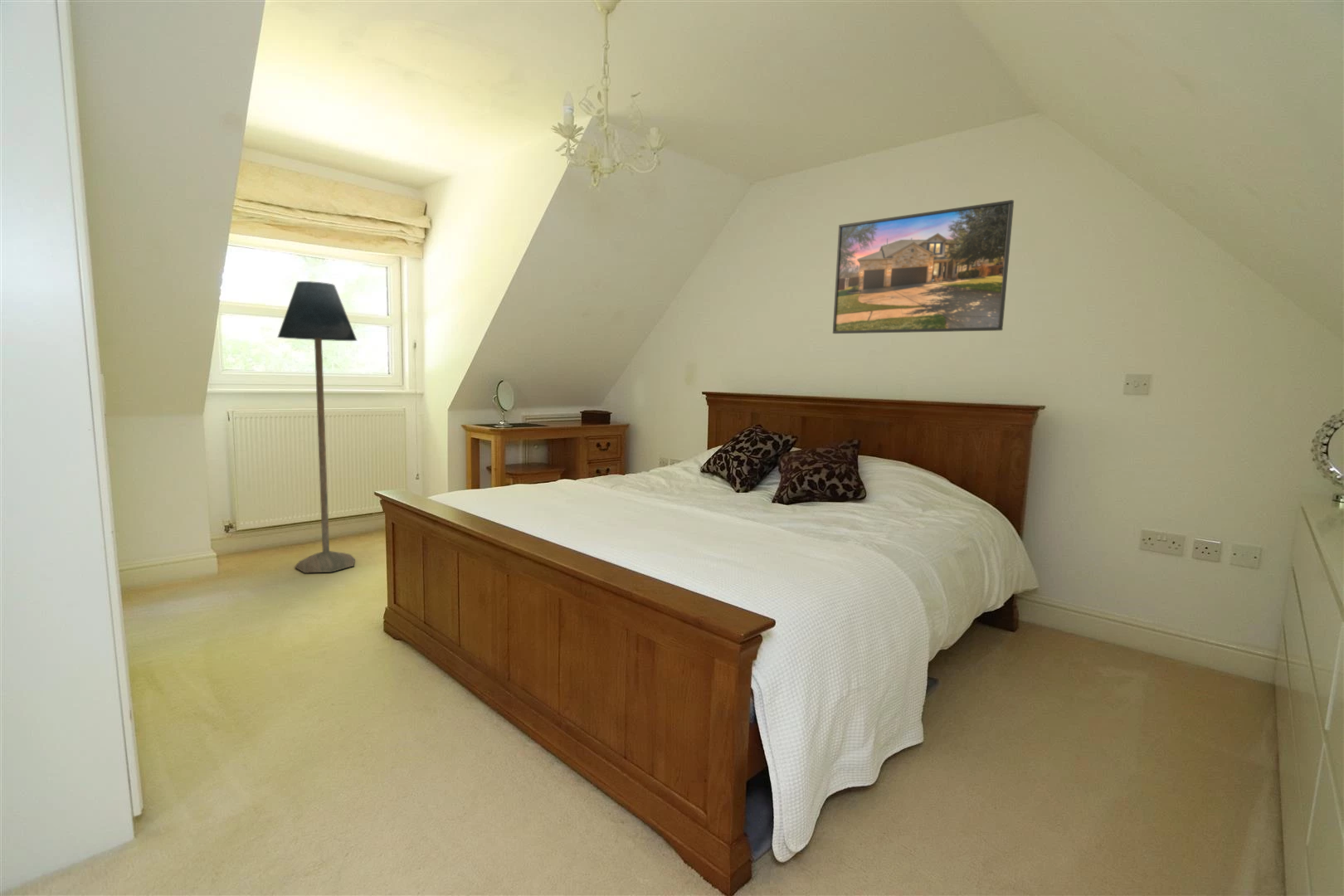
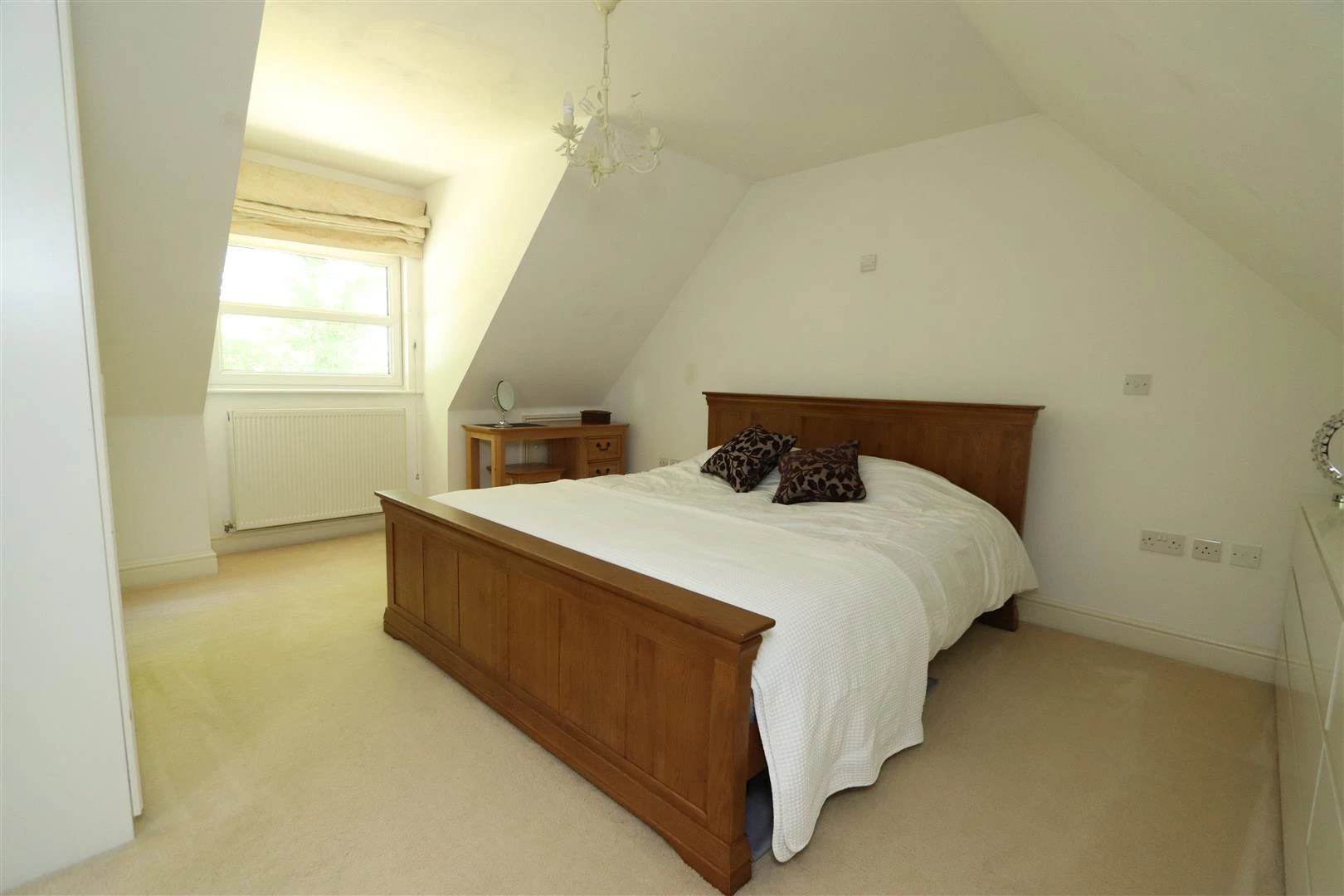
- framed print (914, 273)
- floor lamp (321, 427)
